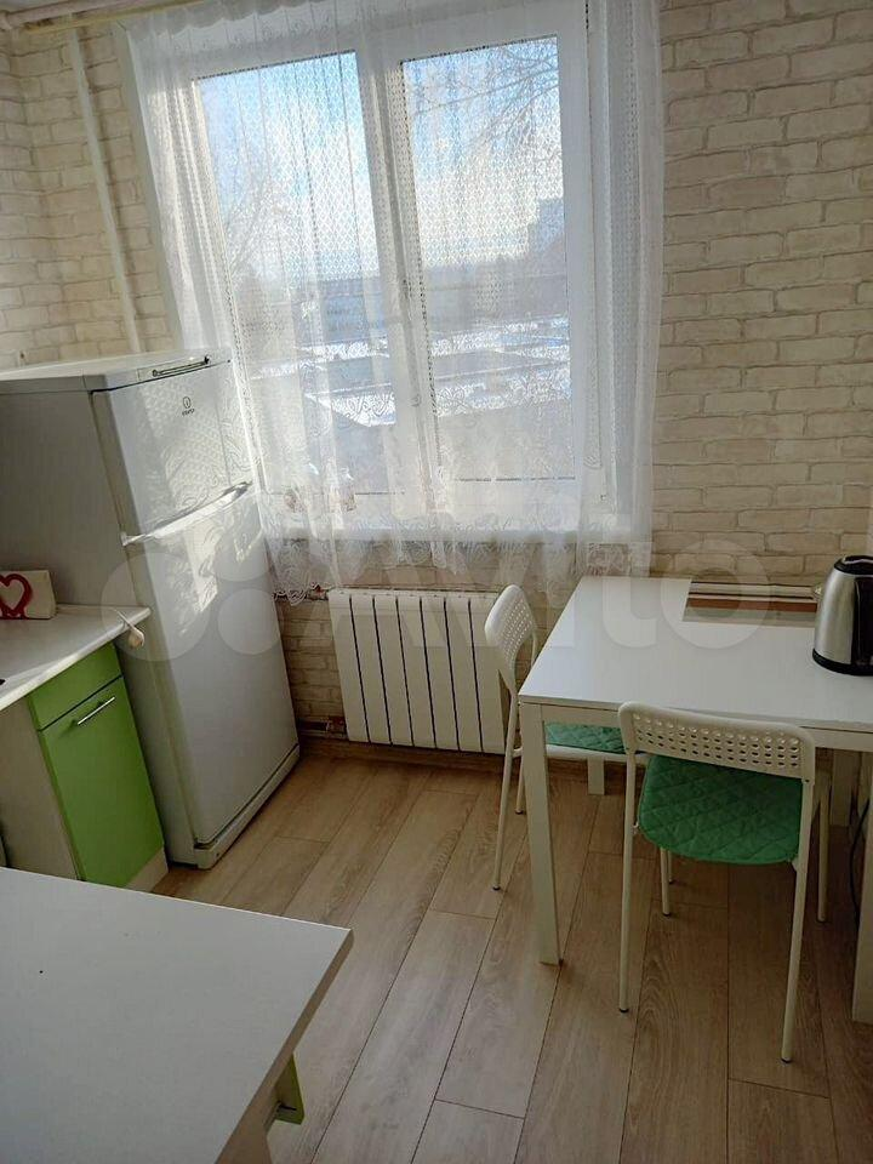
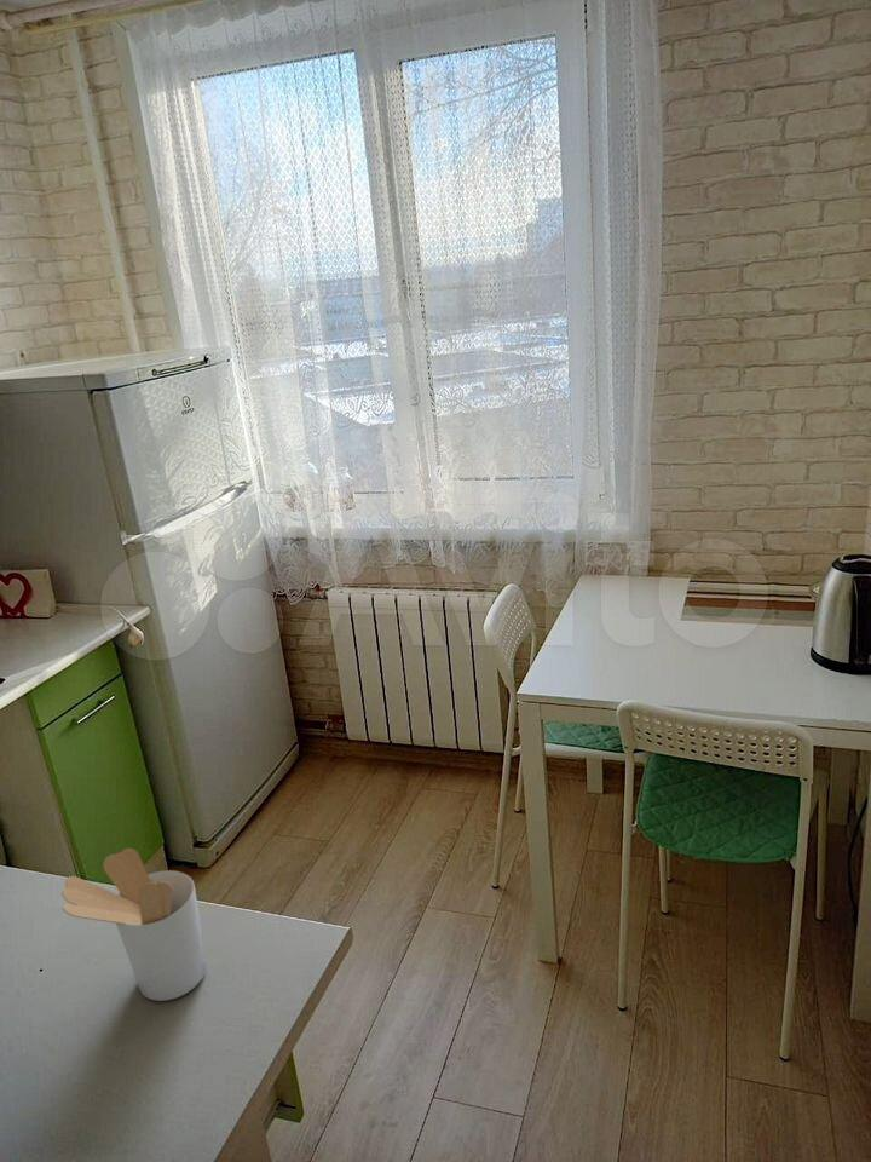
+ utensil holder (137, 926)
